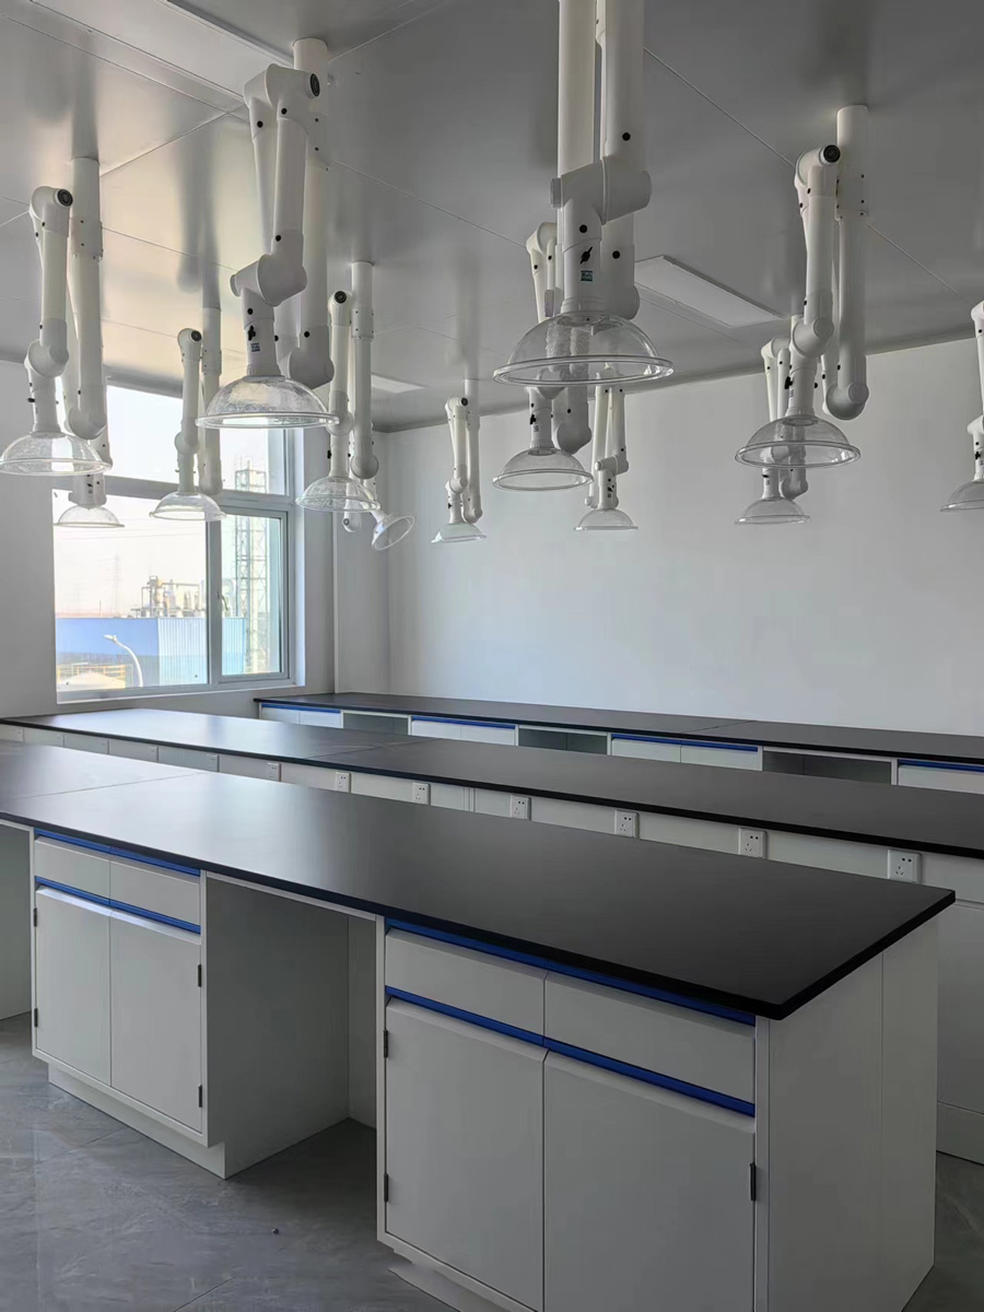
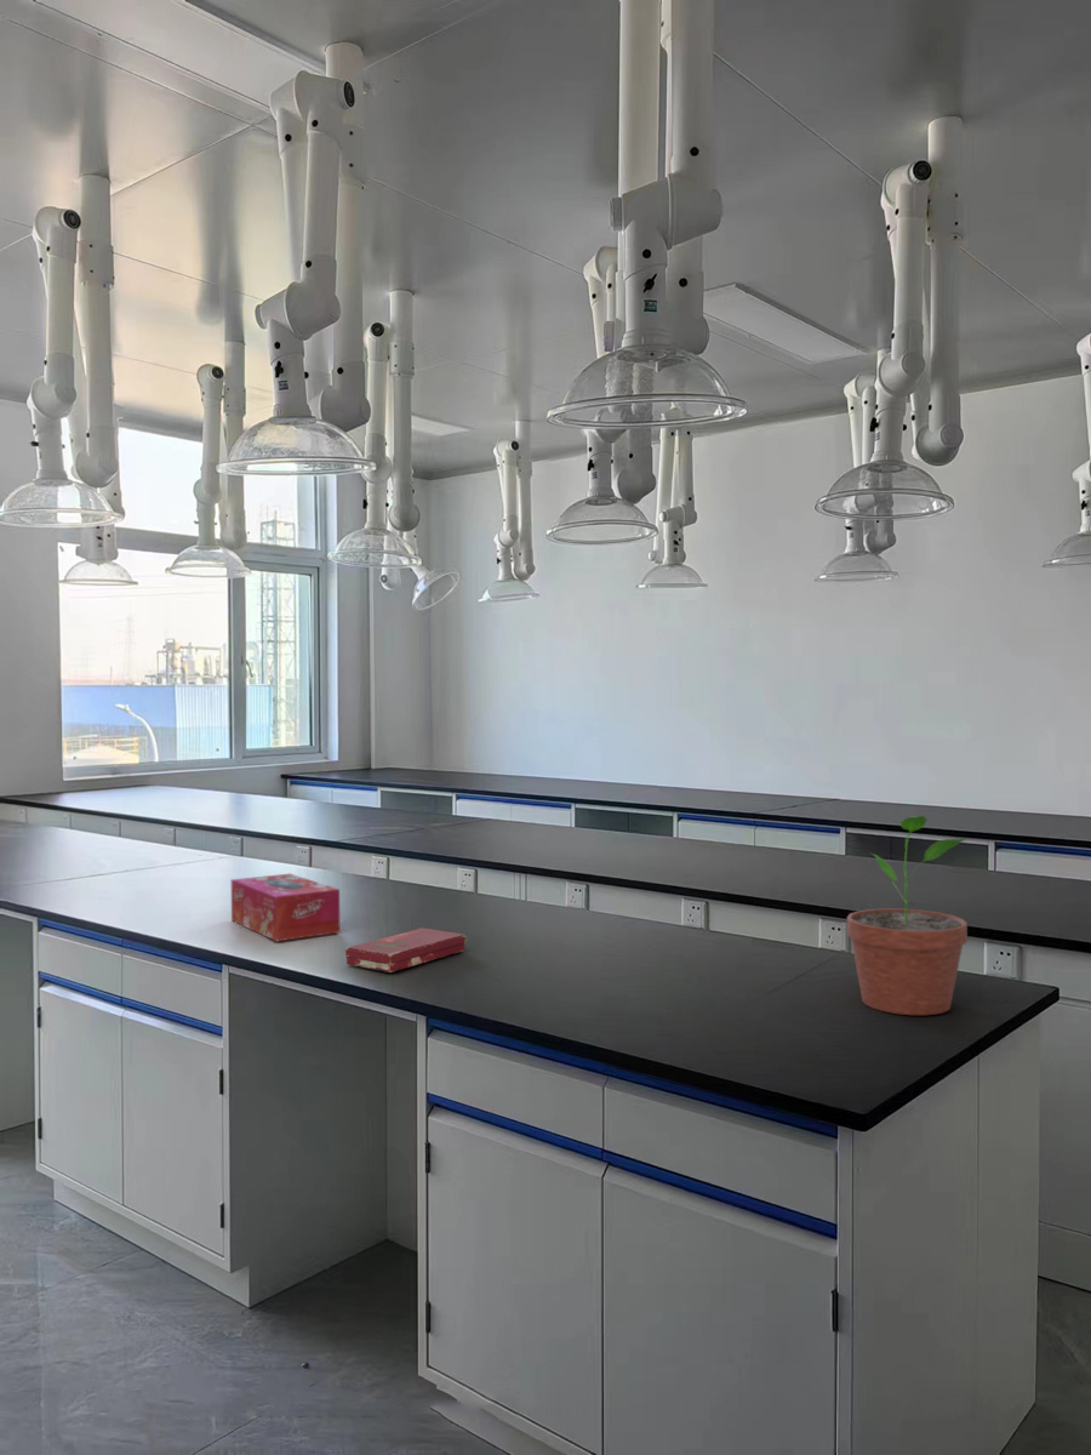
+ potted plant (906, 906)
+ book (407, 948)
+ tissue box (284, 905)
